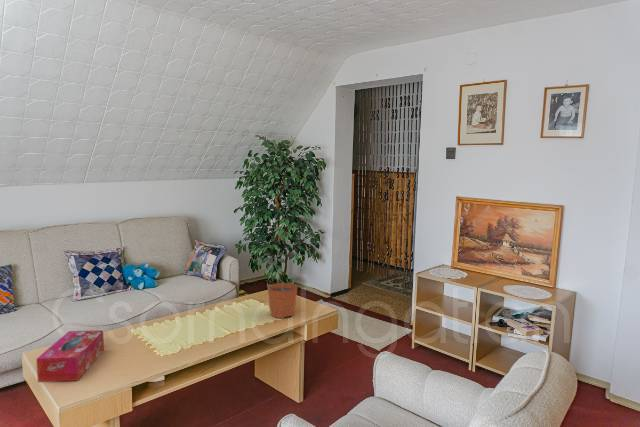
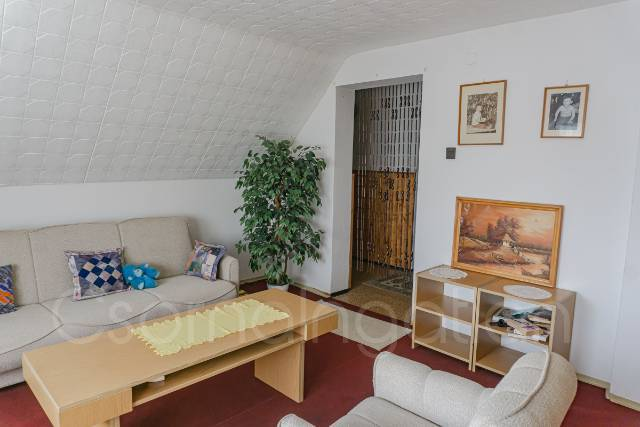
- tissue box (72, 354)
- plant pot (282, 293)
